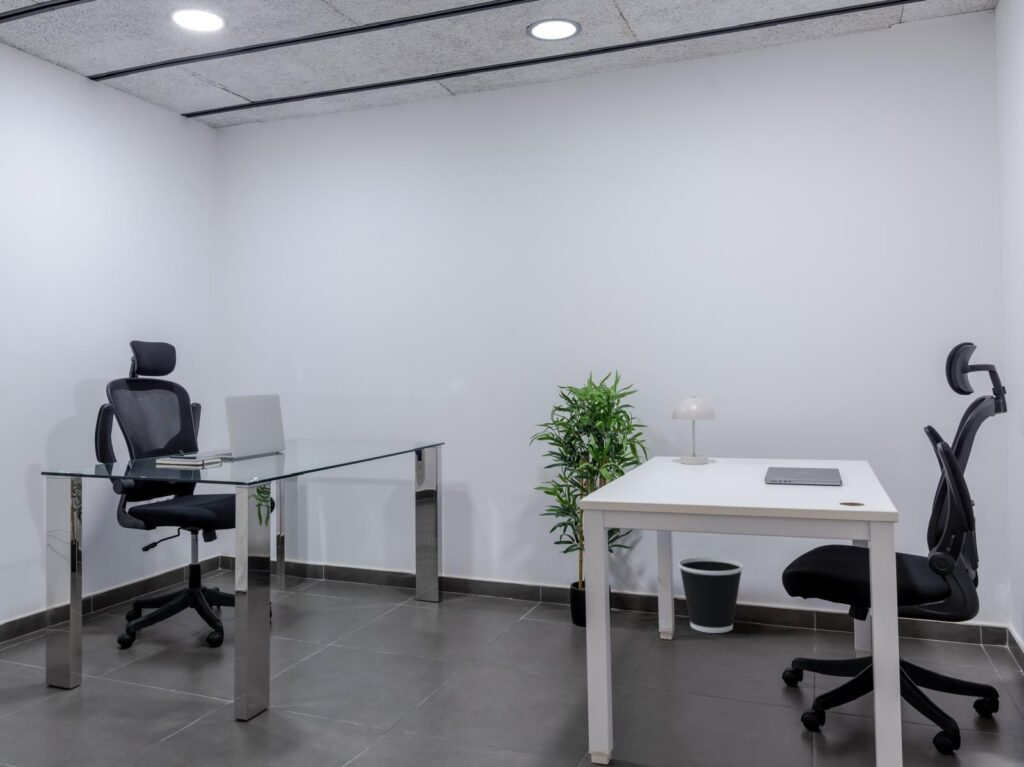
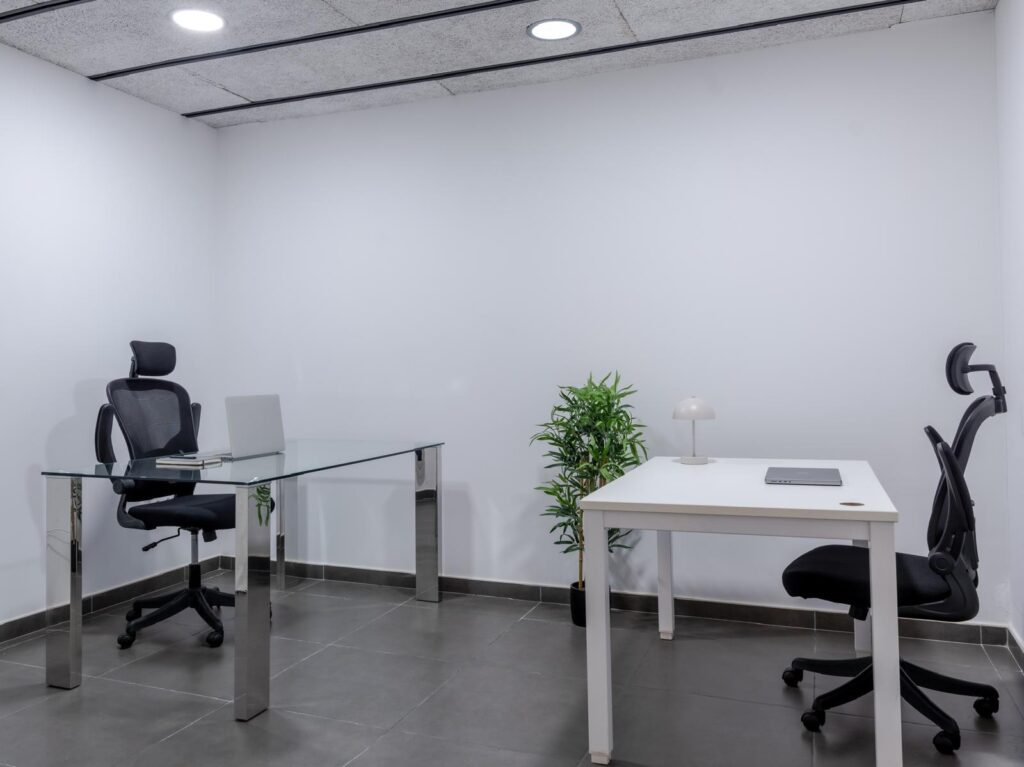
- wastebasket (710, 595)
